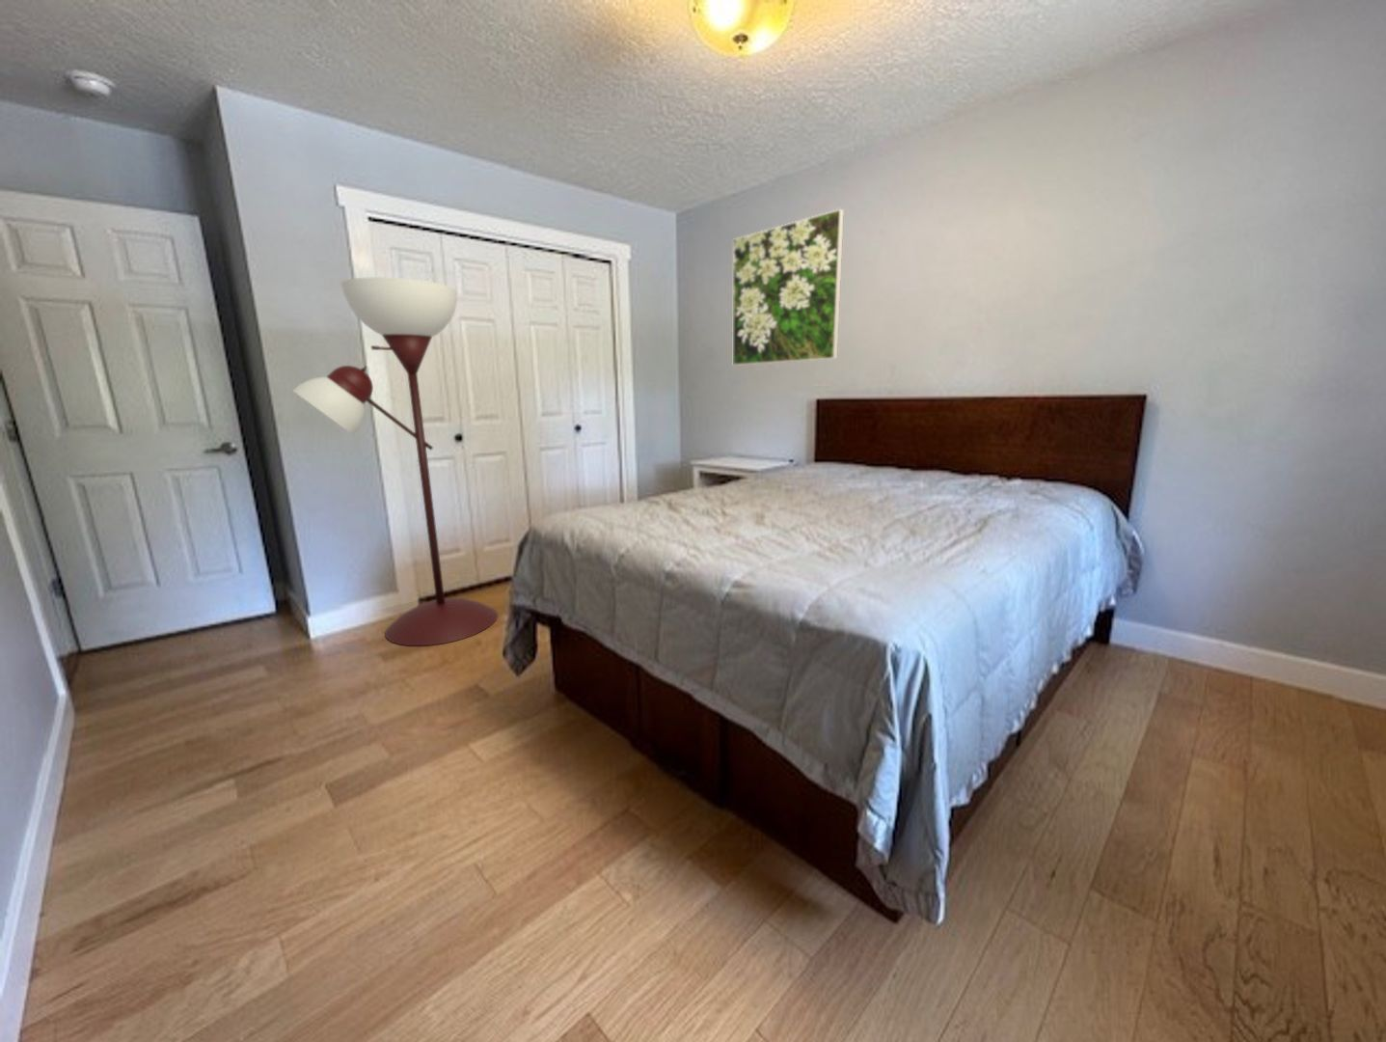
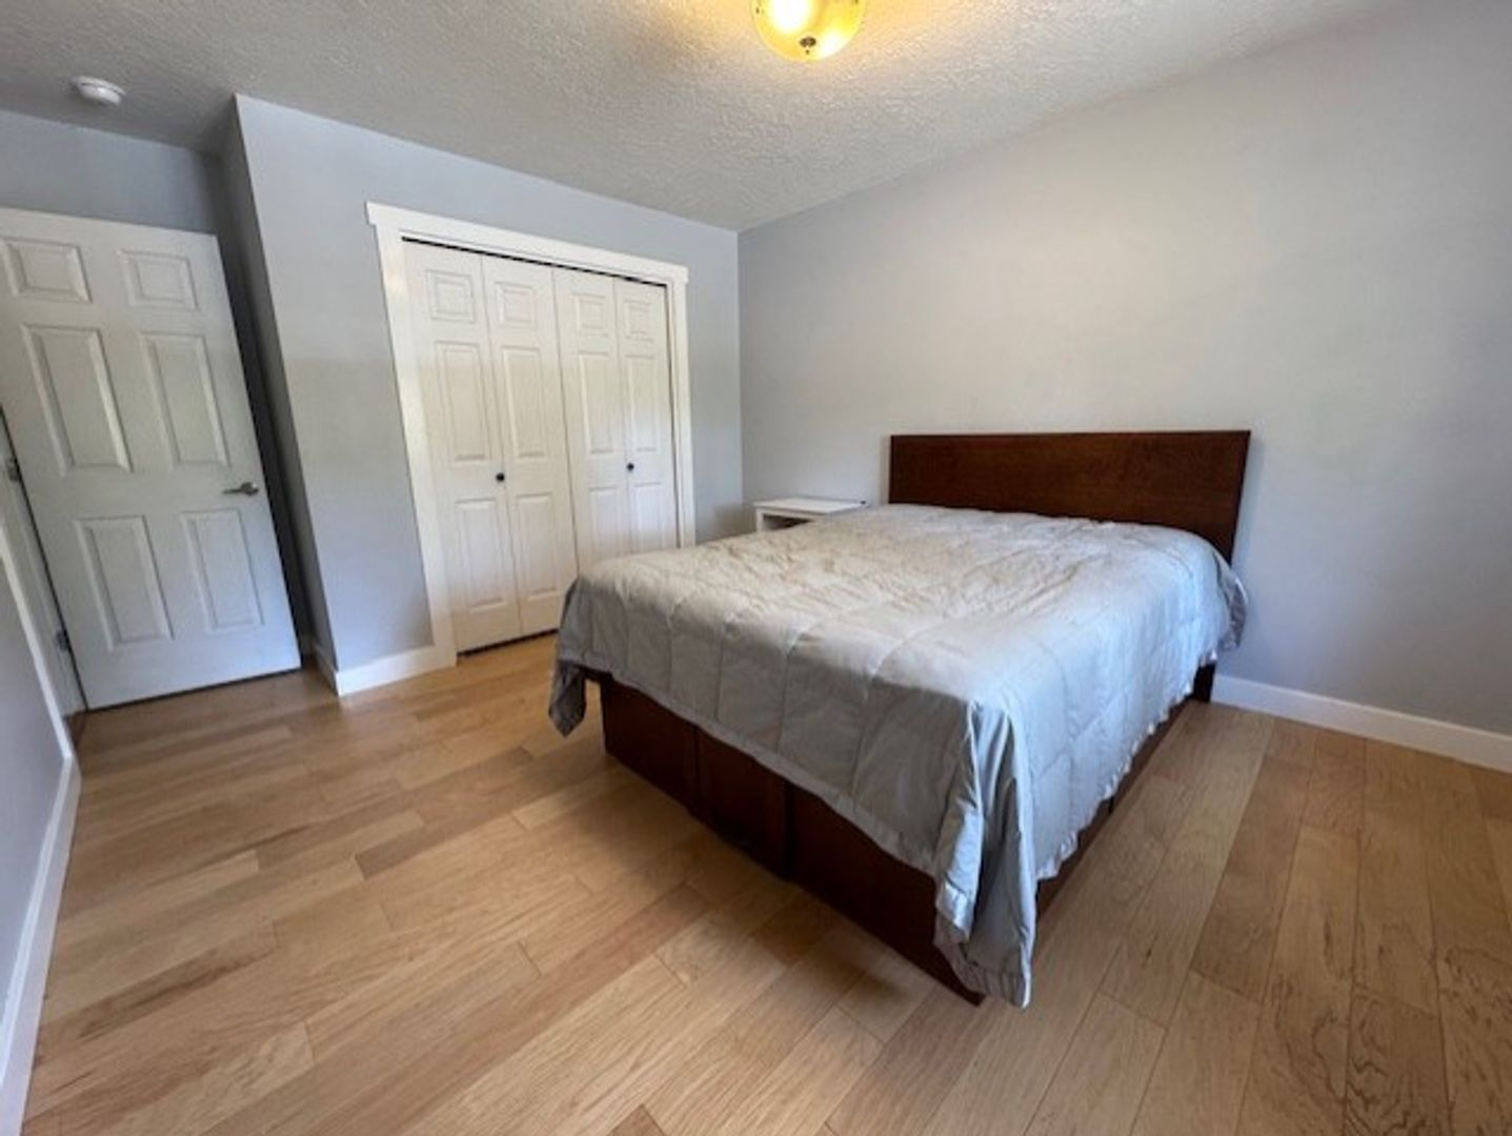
- floor lamp (419, 464)
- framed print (782, 296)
